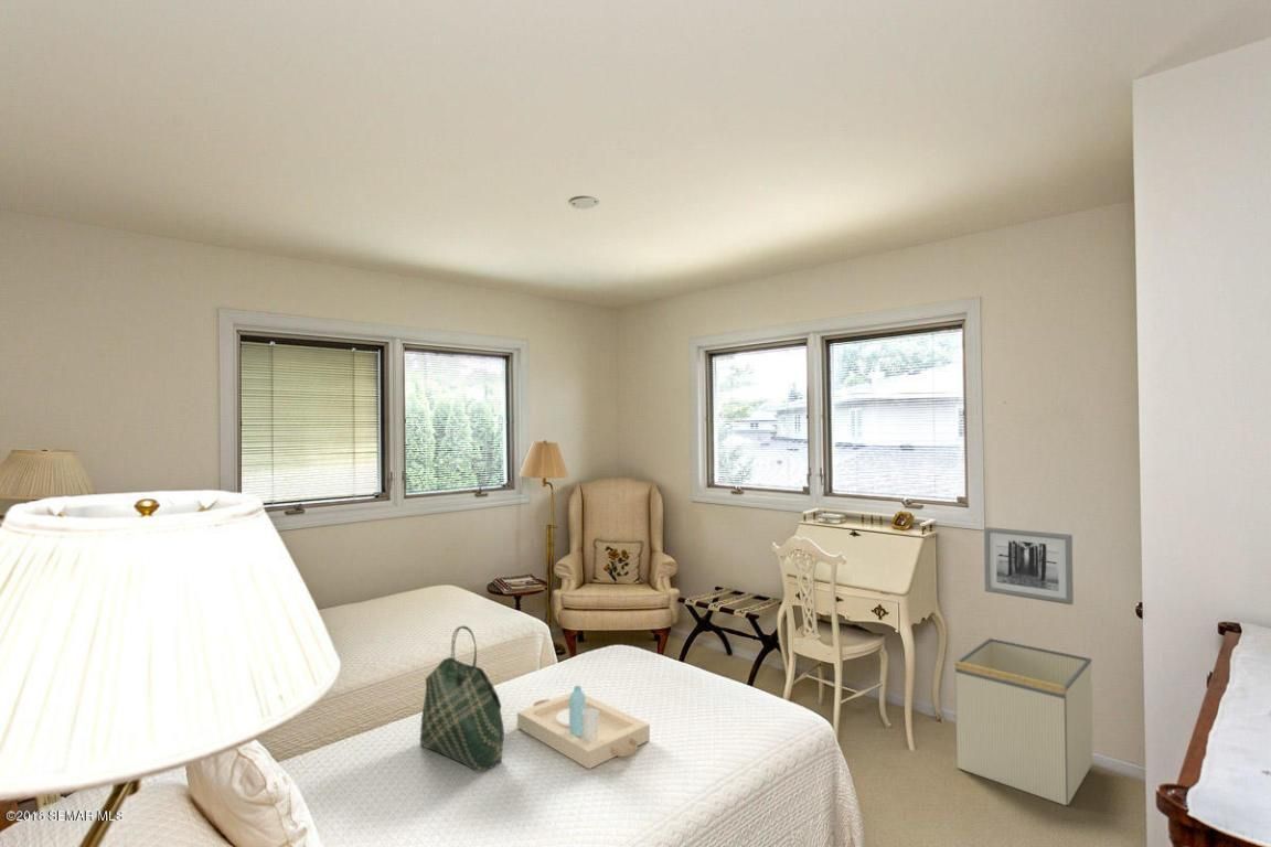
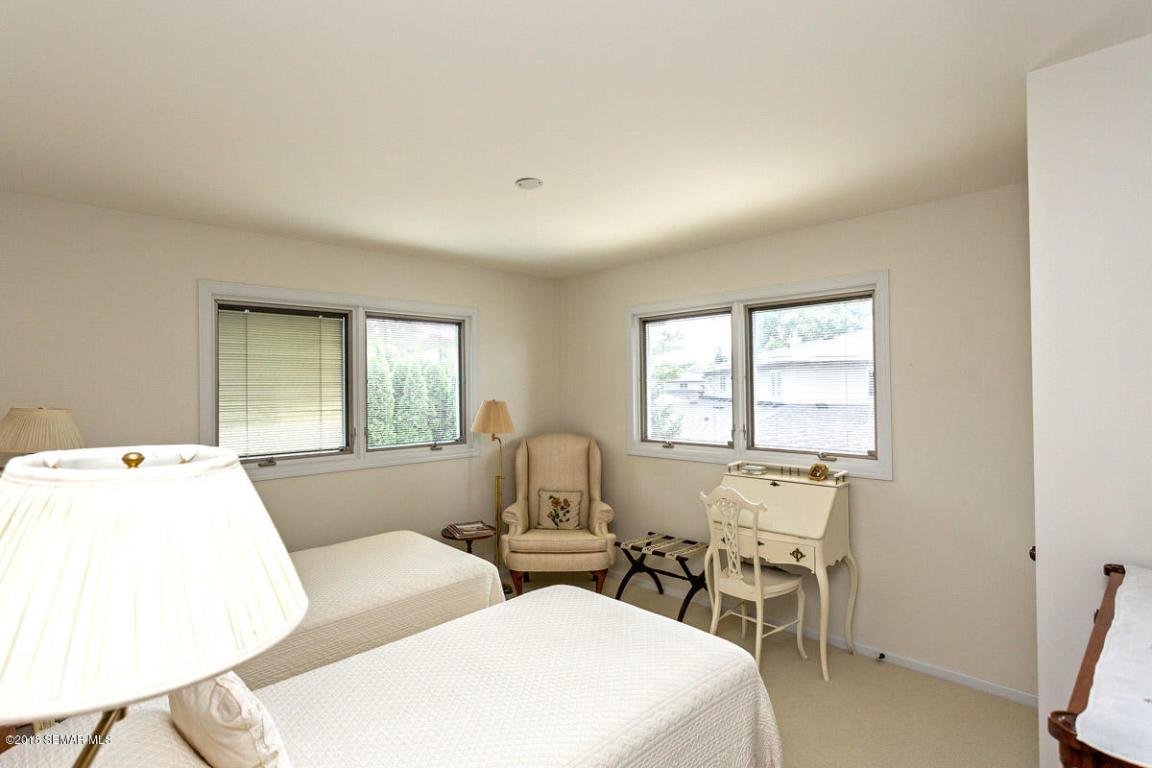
- tote bag (459, 690)
- serving tray (581, 705)
- wall art (1026, 564)
- storage bin (1024, 711)
